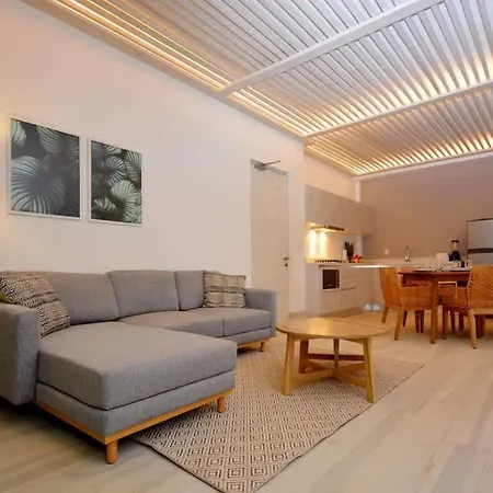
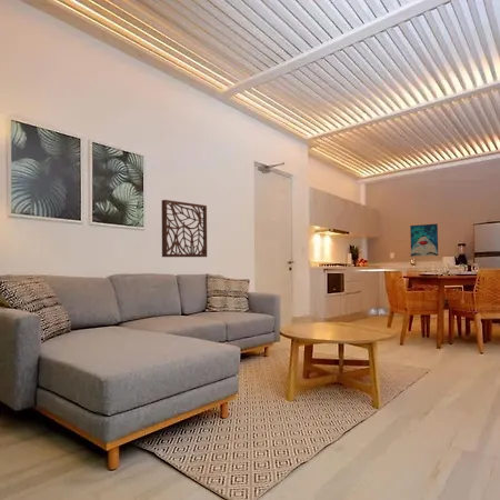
+ wall art (423, 240)
+ decorative wall panel (183, 230)
